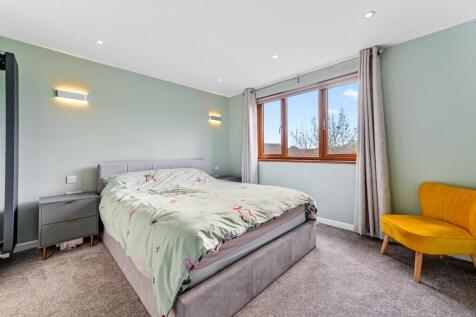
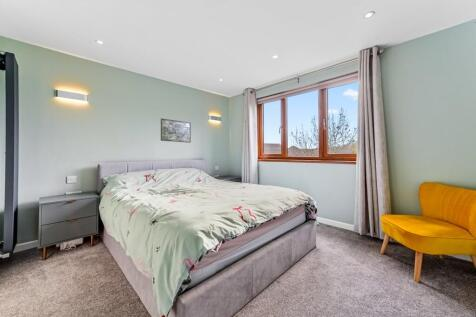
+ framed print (176, 131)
